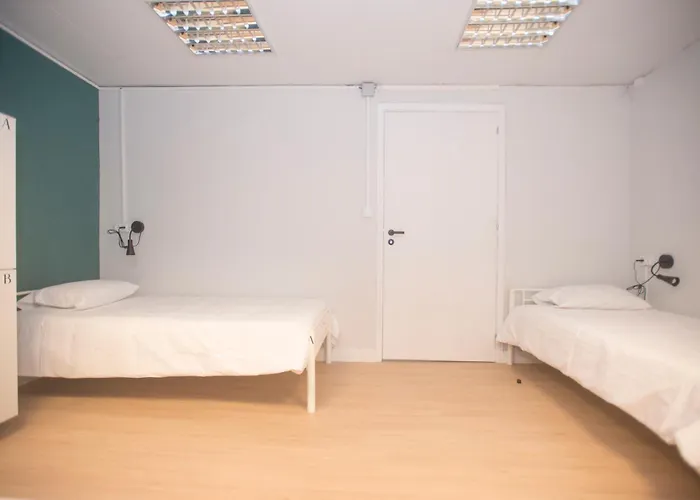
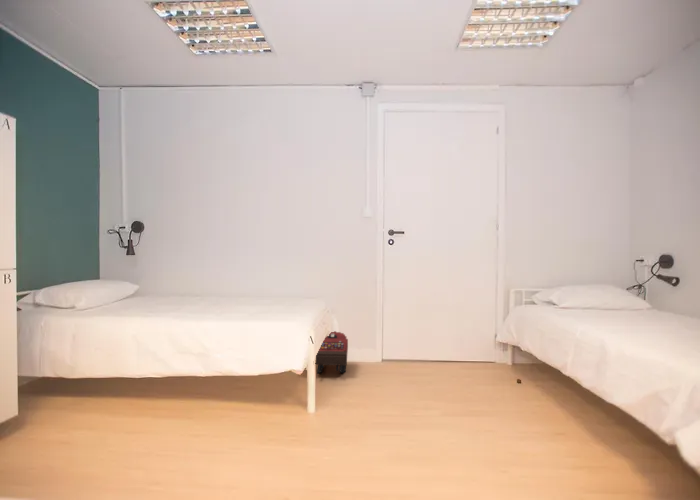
+ backpack (331, 353)
